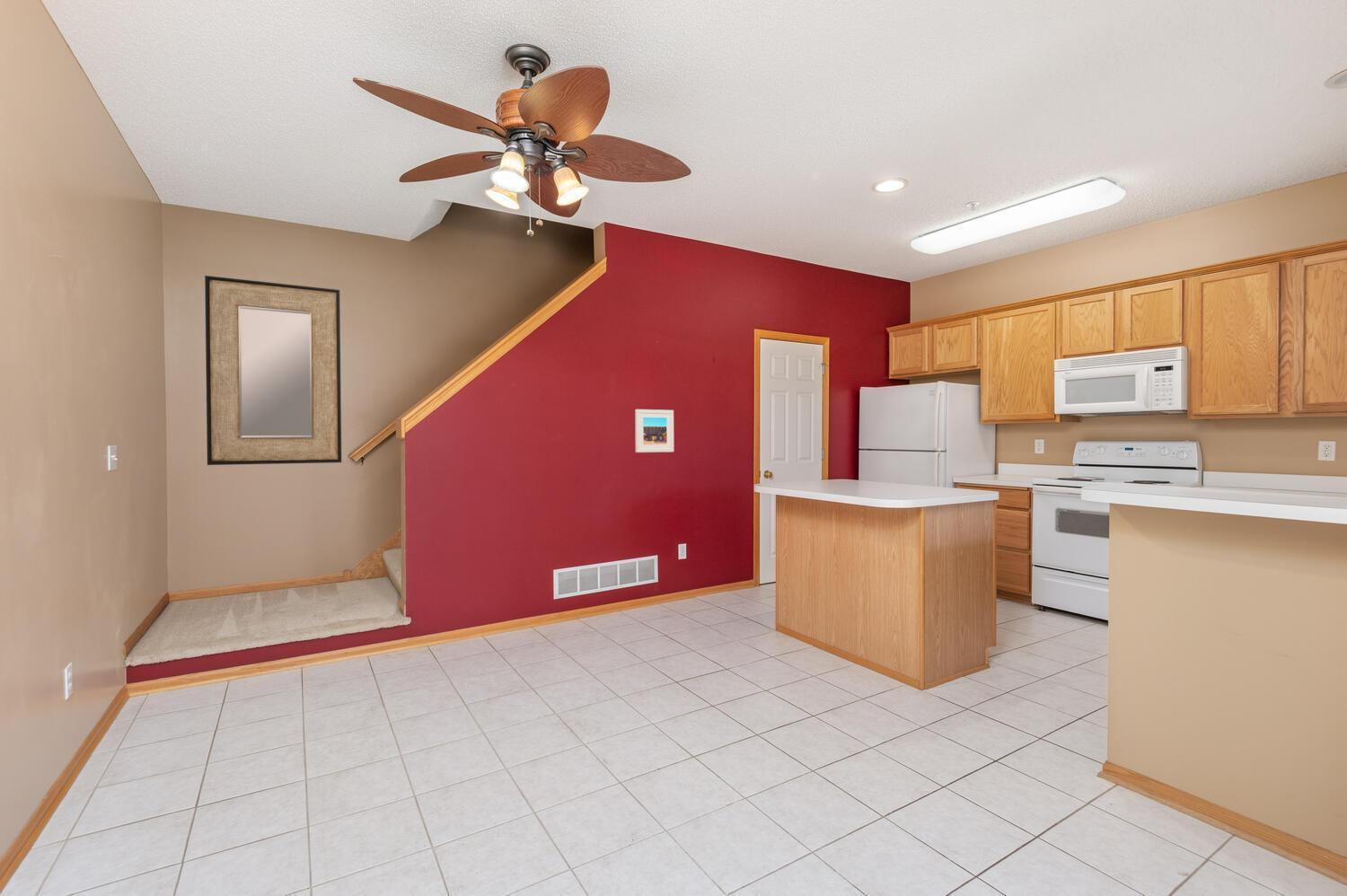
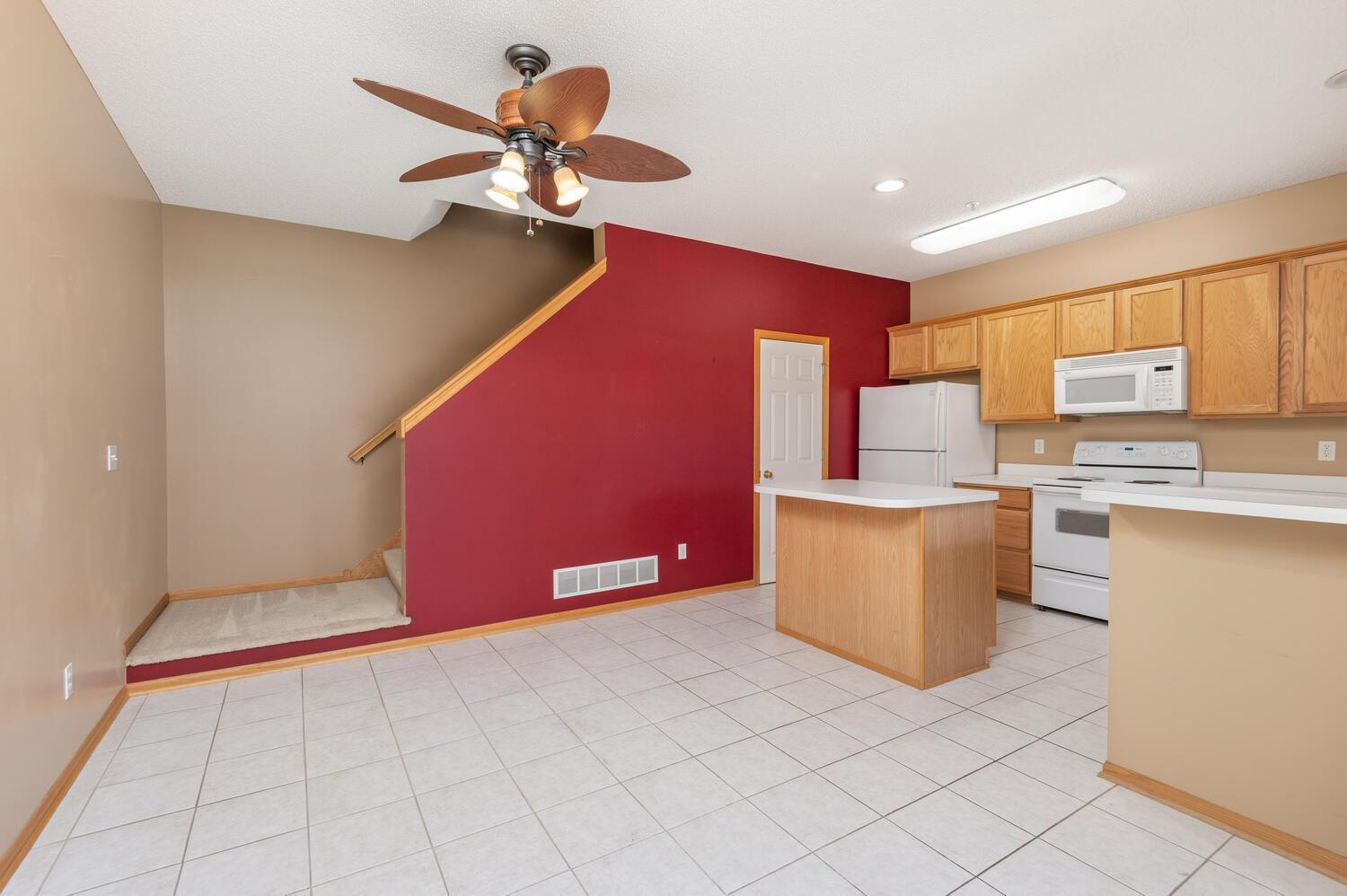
- home mirror (277, 373)
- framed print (655, 431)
